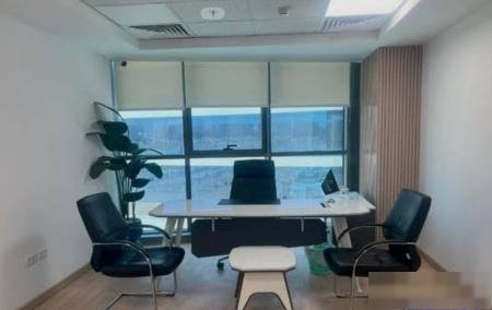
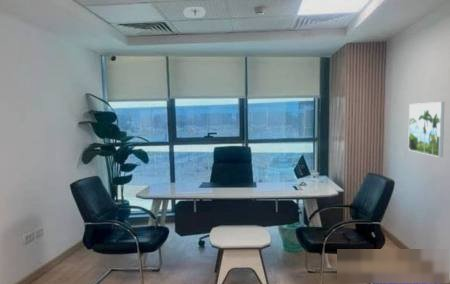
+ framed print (424, 128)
